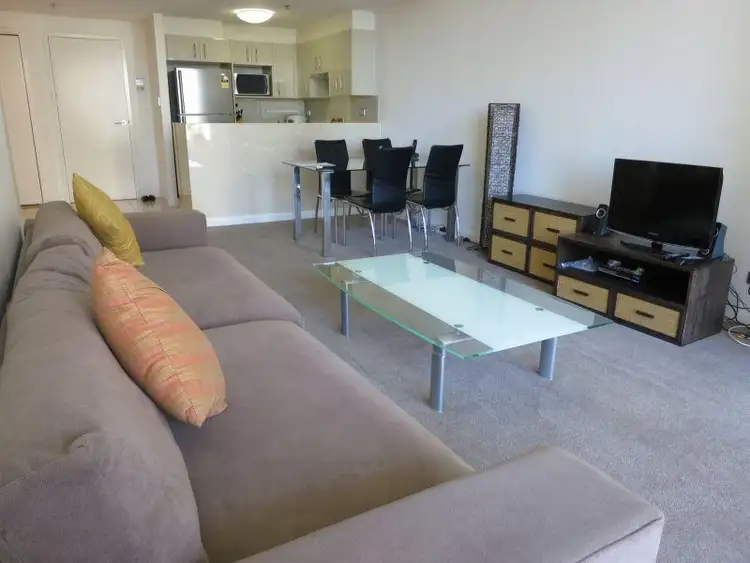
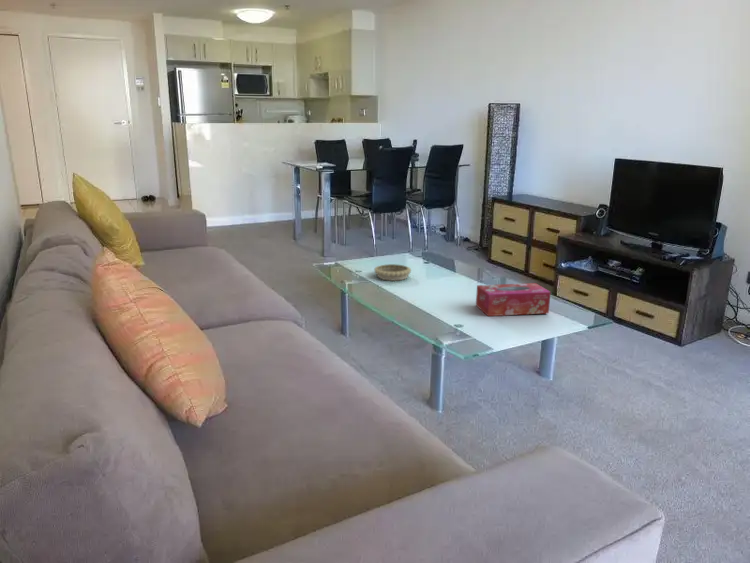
+ decorative bowl (392, 272)
+ tissue box (512, 299)
